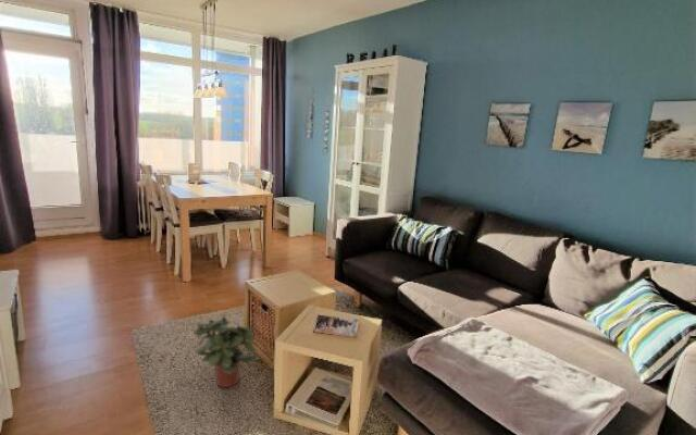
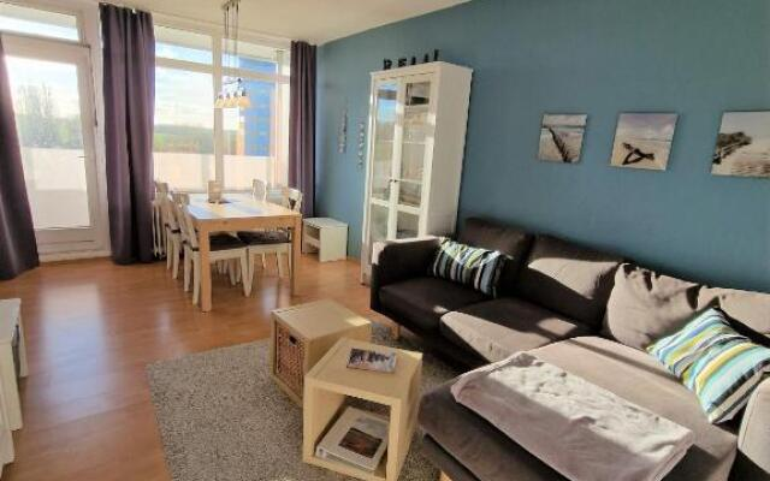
- potted plant (227, 351)
